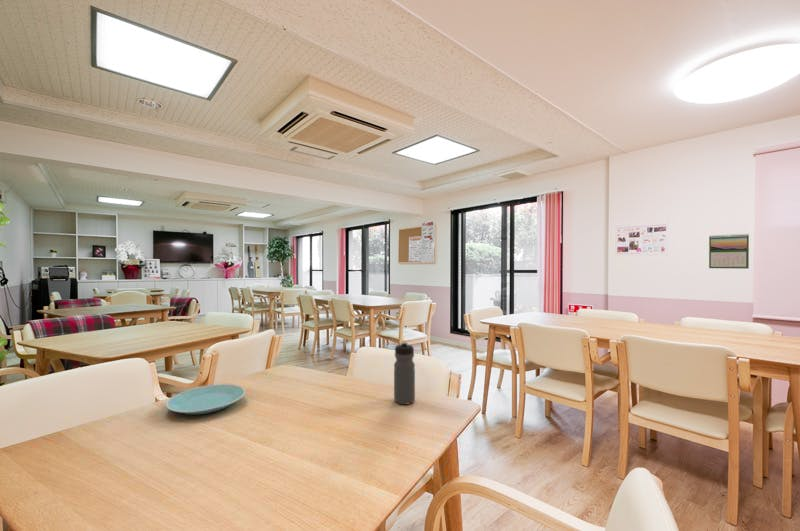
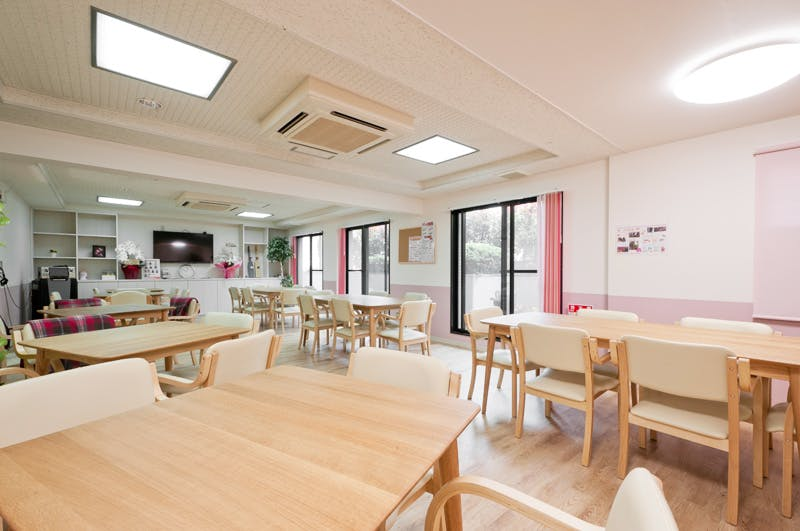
- plate (207, 400)
- water bottle (404, 371)
- calendar (728, 251)
